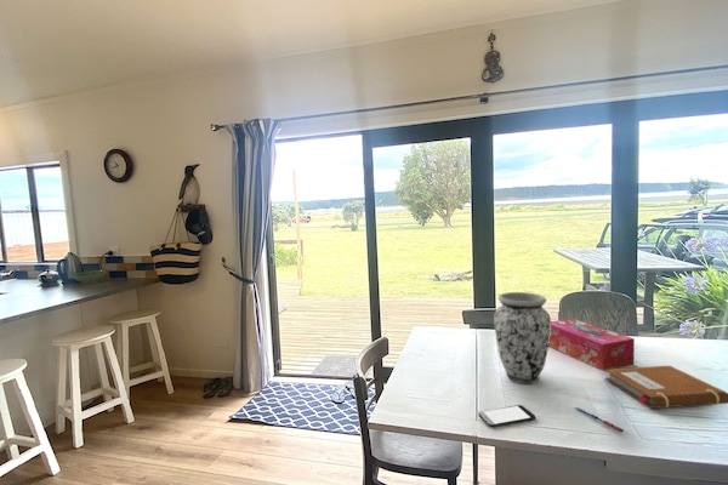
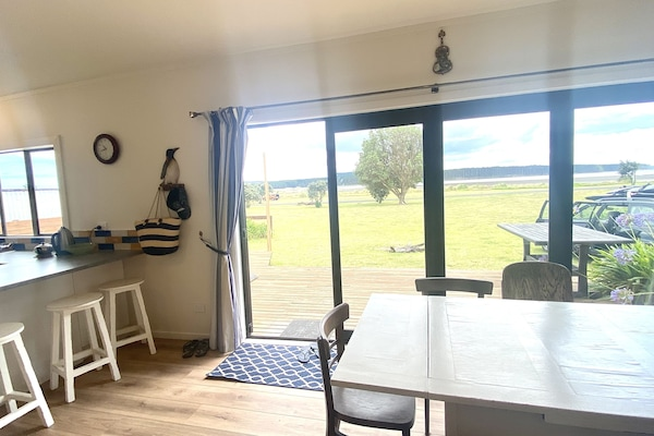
- notebook (660, 386)
- pen (597, 417)
- tissue box (585, 341)
- smartphone (506, 415)
- vase (522, 336)
